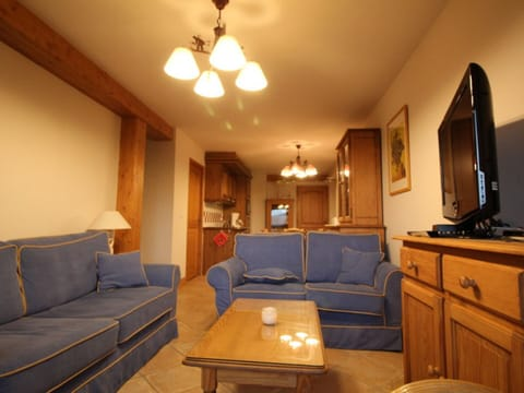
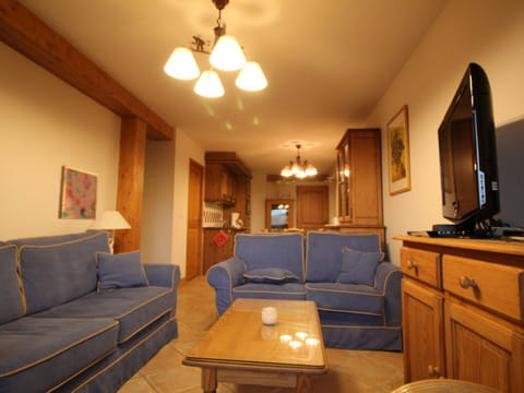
+ wall art (80, 194)
